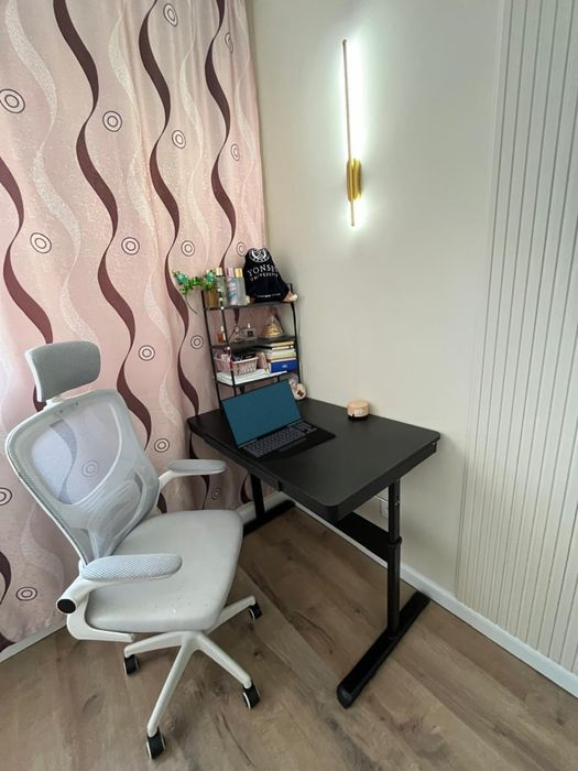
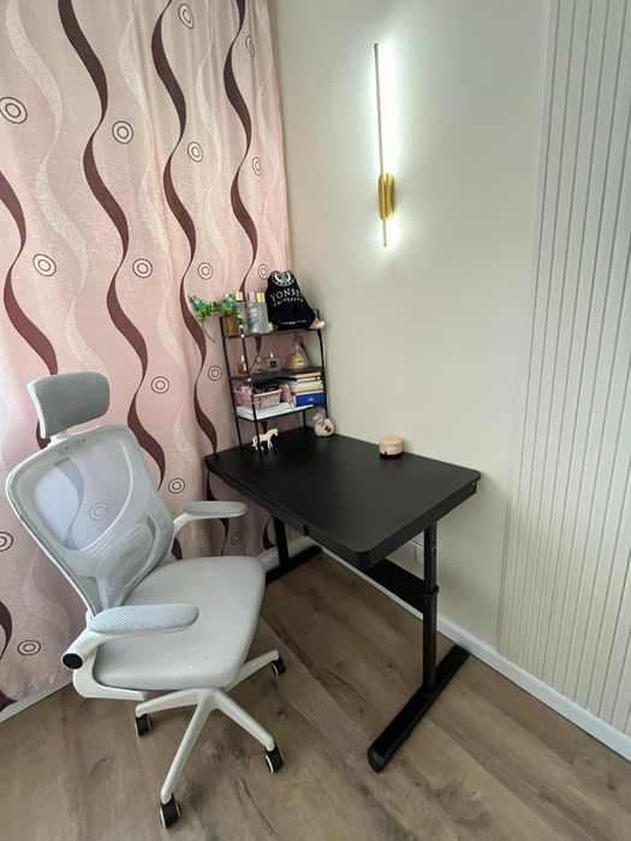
- laptop (277, 419)
